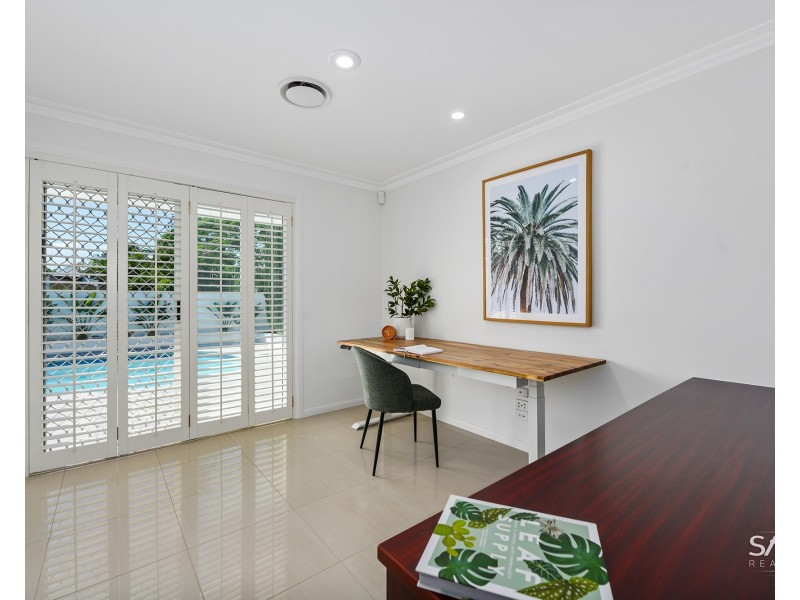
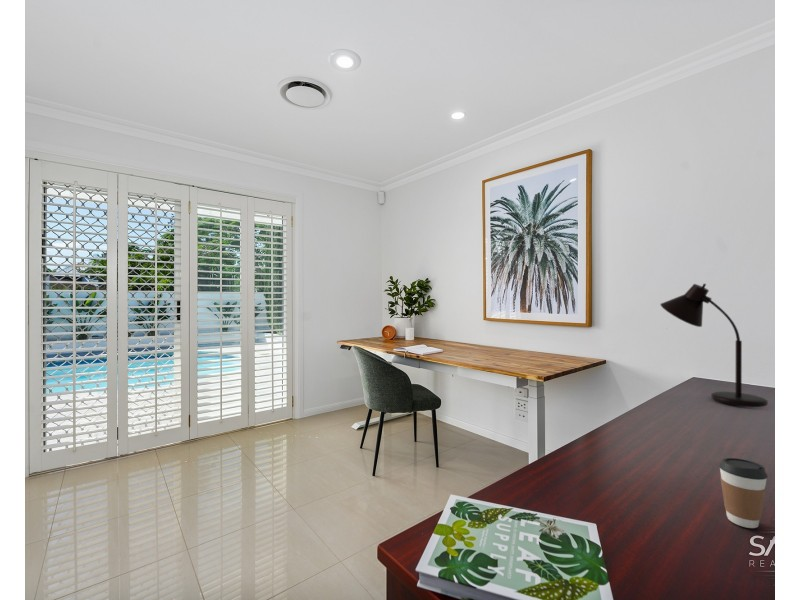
+ desk lamp (700, 326)
+ coffee cup (742, 492)
